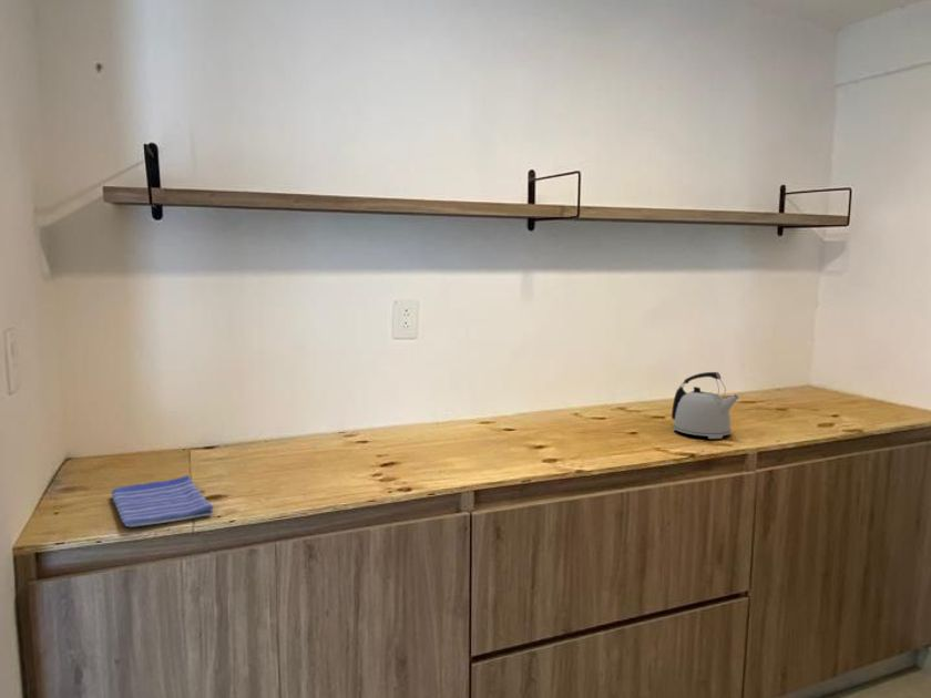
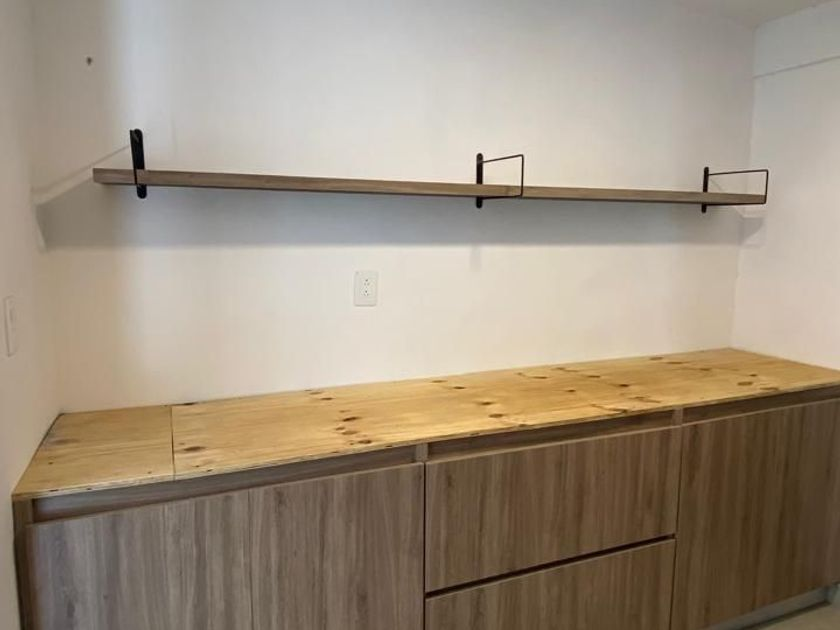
- kettle (705, 401)
- dish towel (161, 499)
